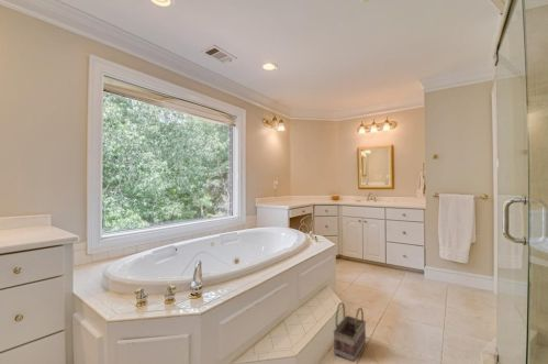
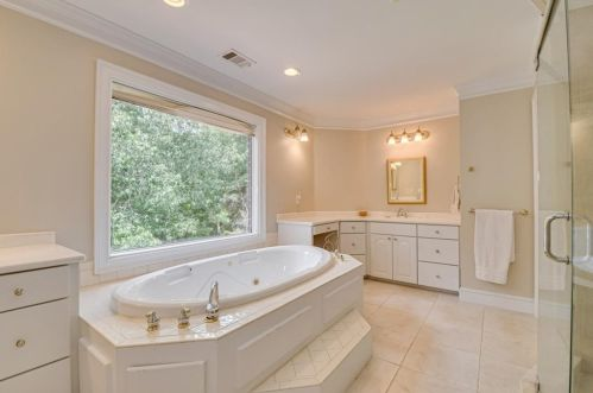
- basket (349, 326)
